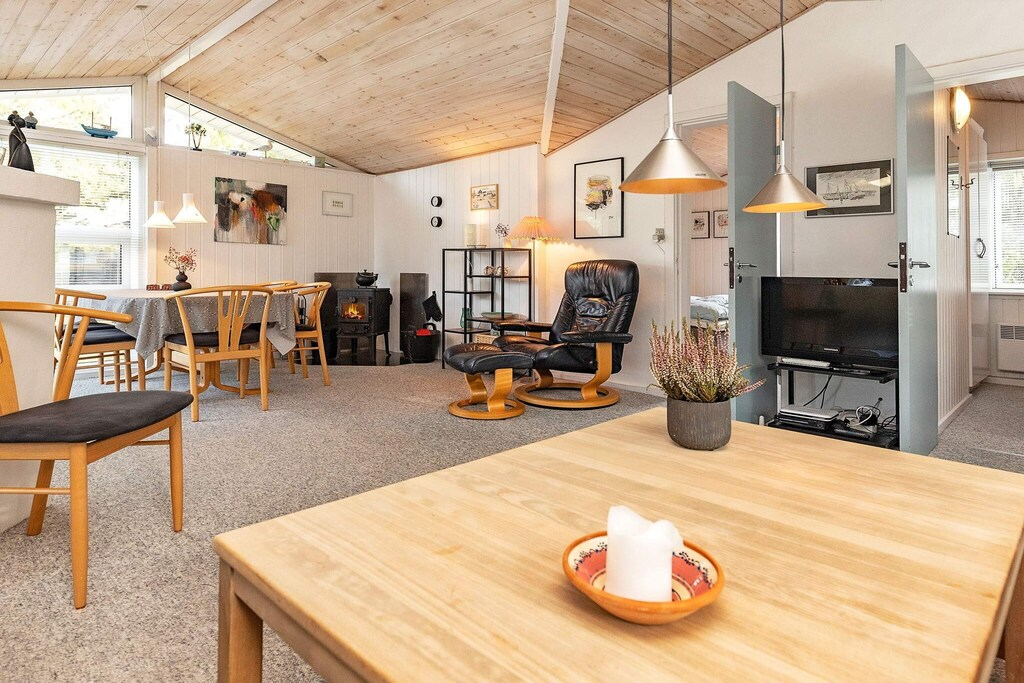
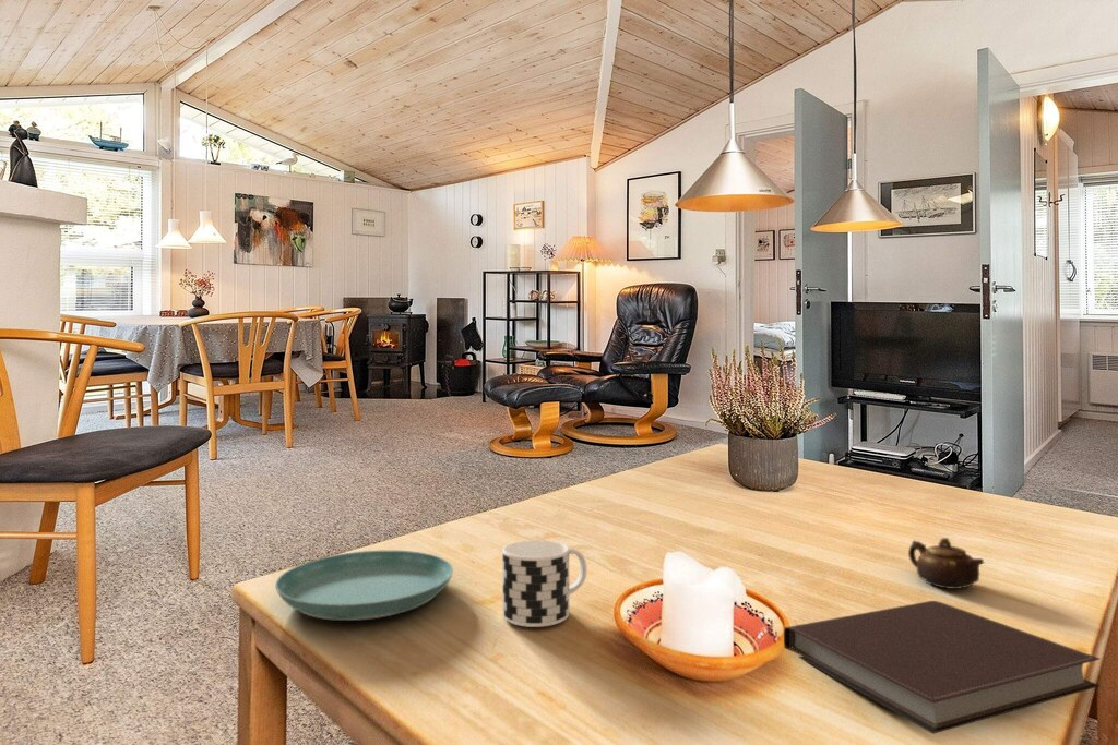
+ saucer (367, 584)
+ cup (546, 579)
+ teapot (944, 560)
+ notebook (931, 653)
